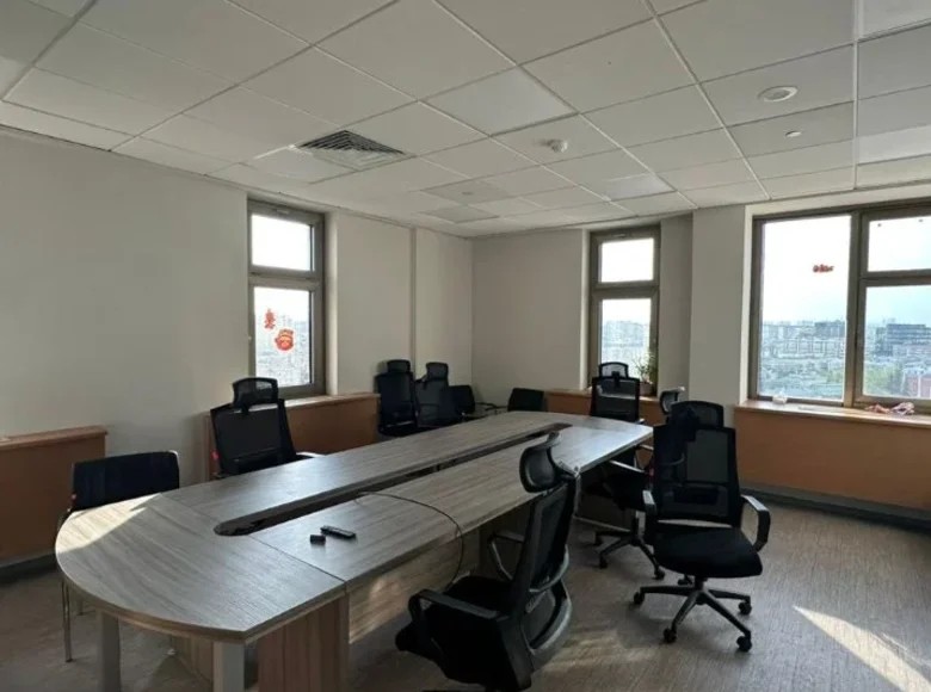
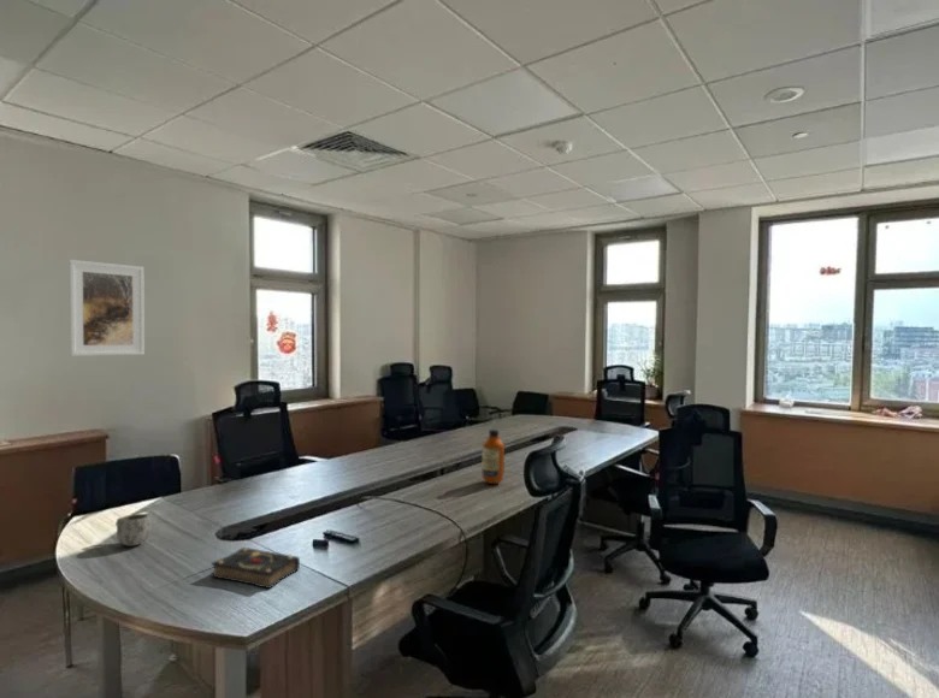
+ bottle (492, 456)
+ mug (130, 528)
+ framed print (108, 309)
+ book (253, 564)
